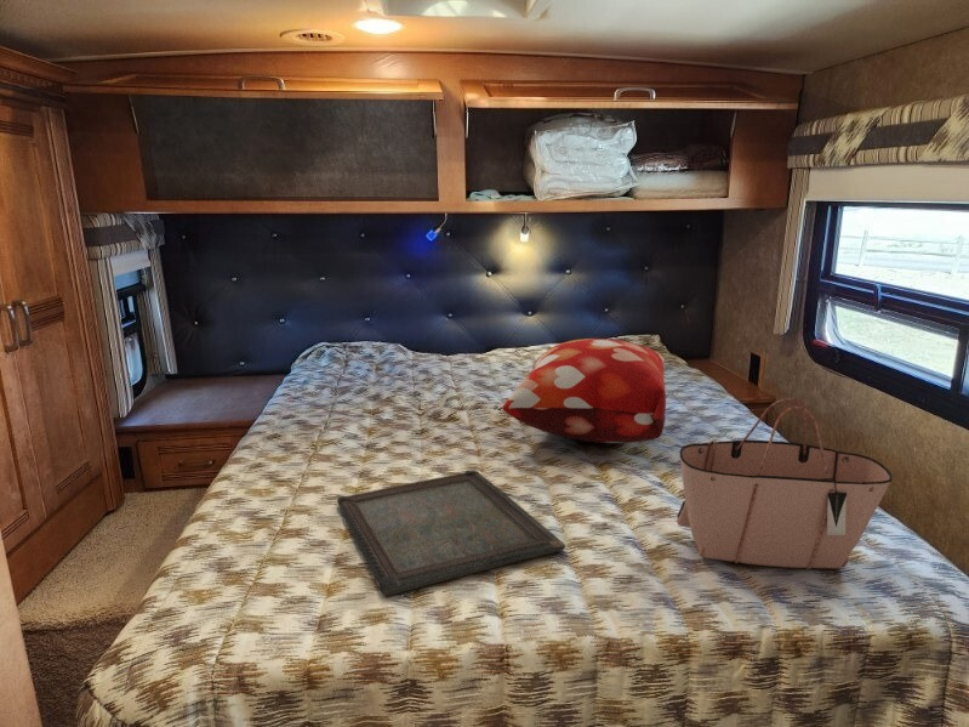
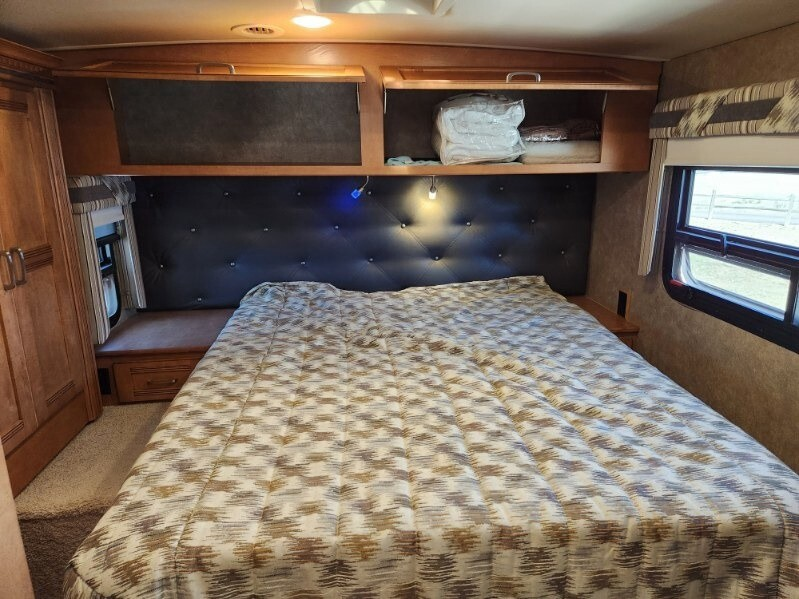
- serving tray (441, 521)
- tote bag (779, 481)
- decorative pillow (589, 387)
